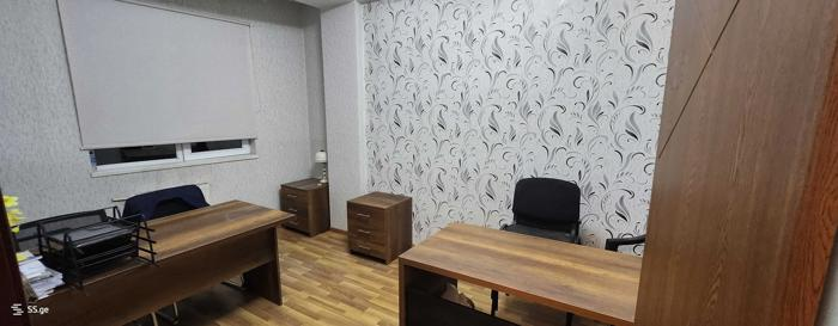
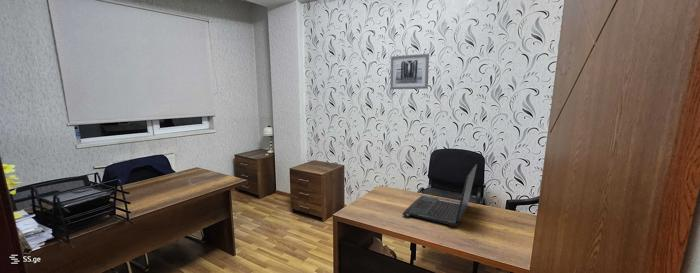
+ wall art (408, 72)
+ laptop (438, 198)
